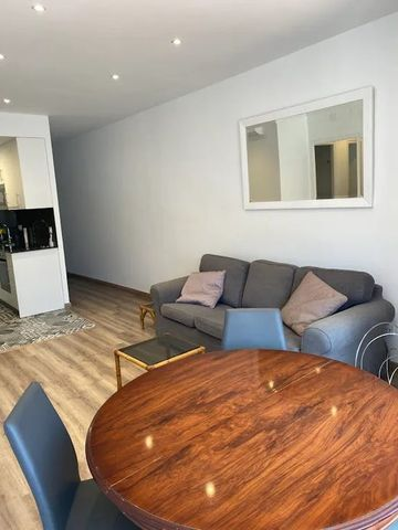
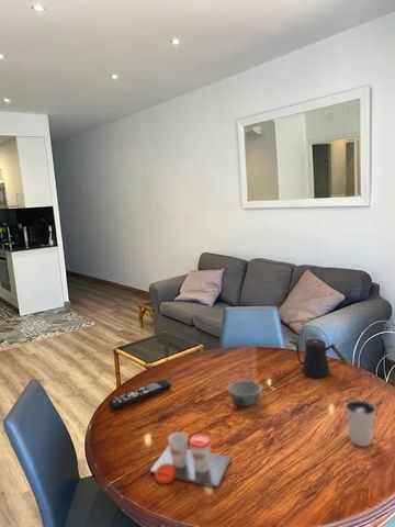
+ dixie cup (360, 424)
+ kettle (317, 357)
+ remote control (140, 393)
+ cup (188, 453)
+ bowl (245, 394)
